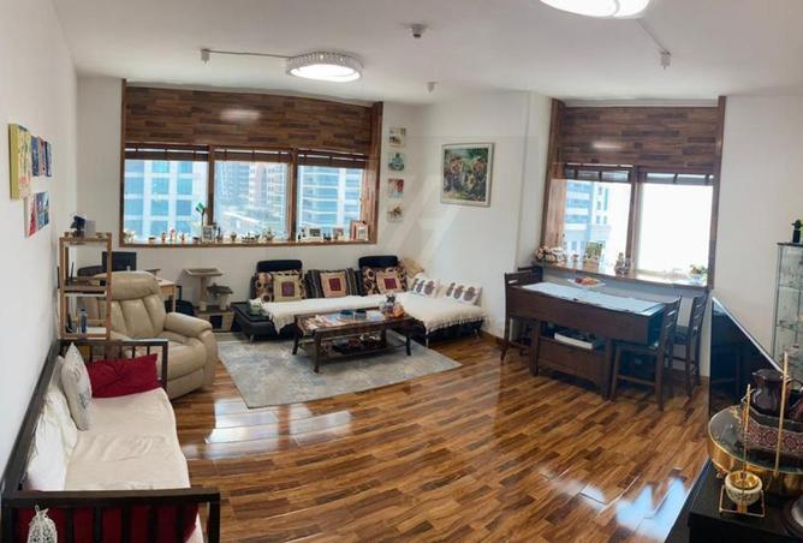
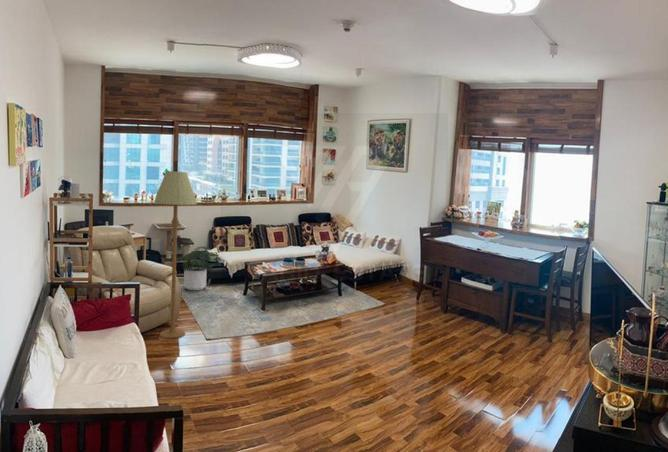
+ potted plant (195, 268)
+ floor lamp (174, 254)
